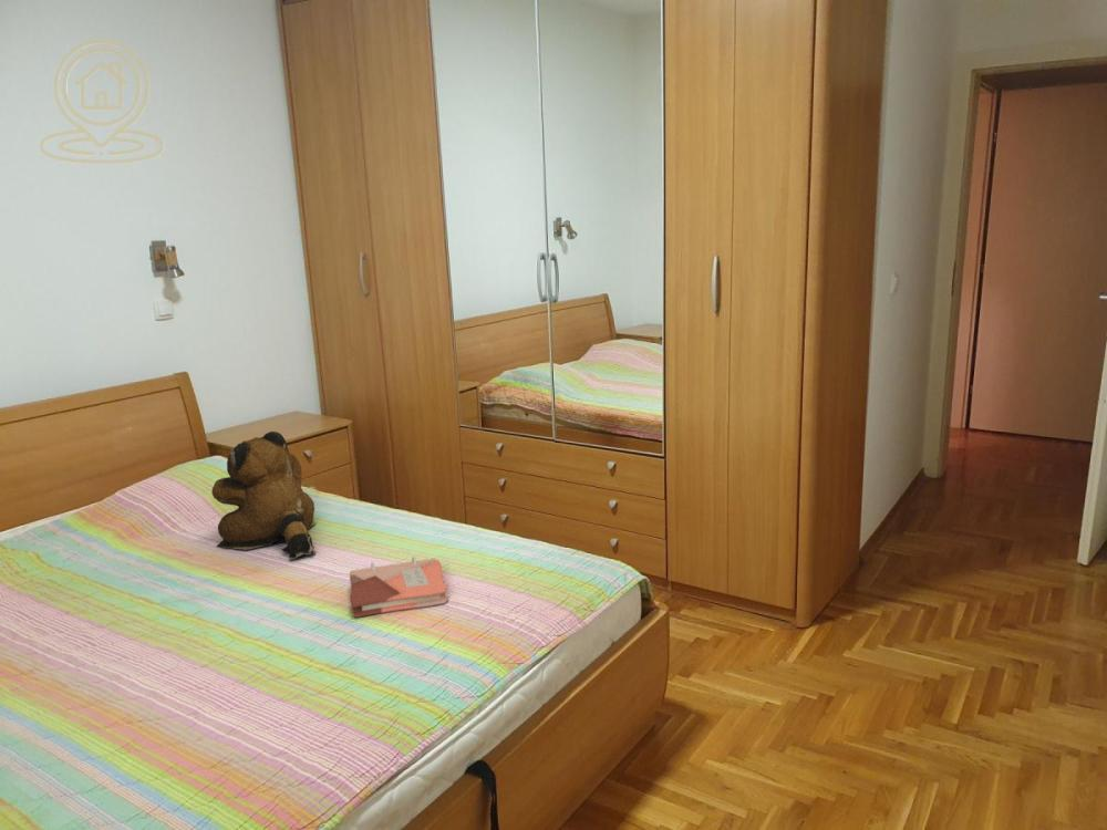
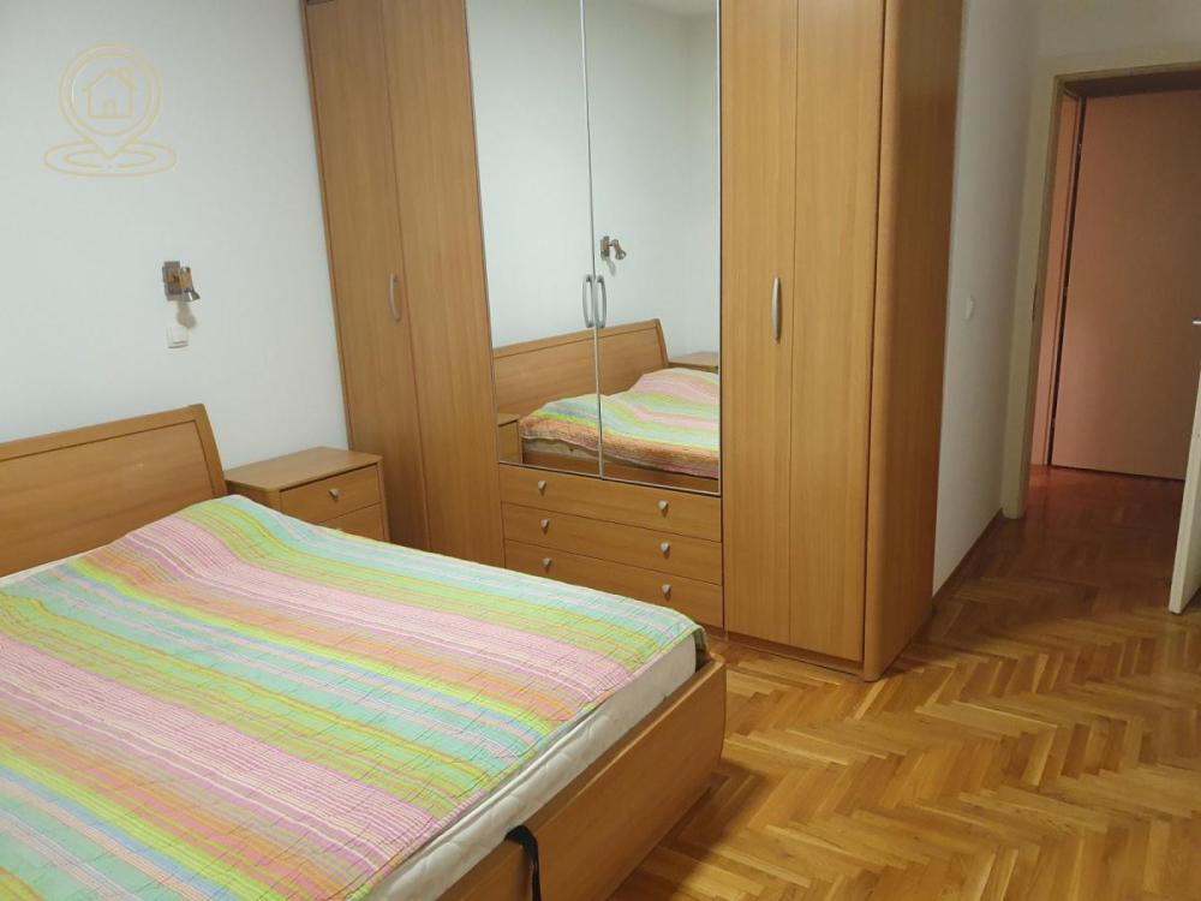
- teddy bear (283, 488)
- phonebook (395, 584)
